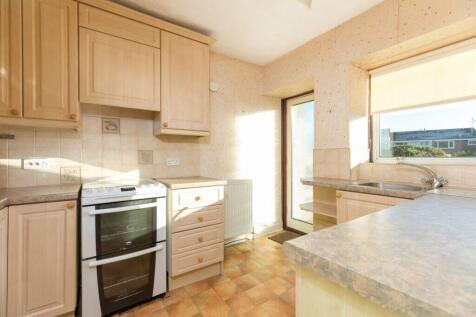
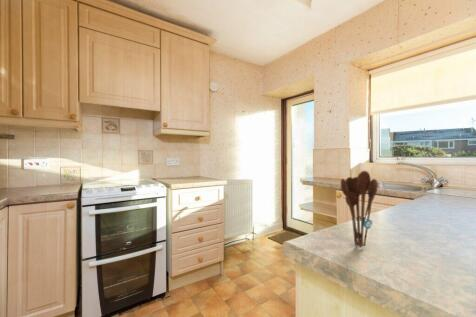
+ utensil holder (358, 208)
